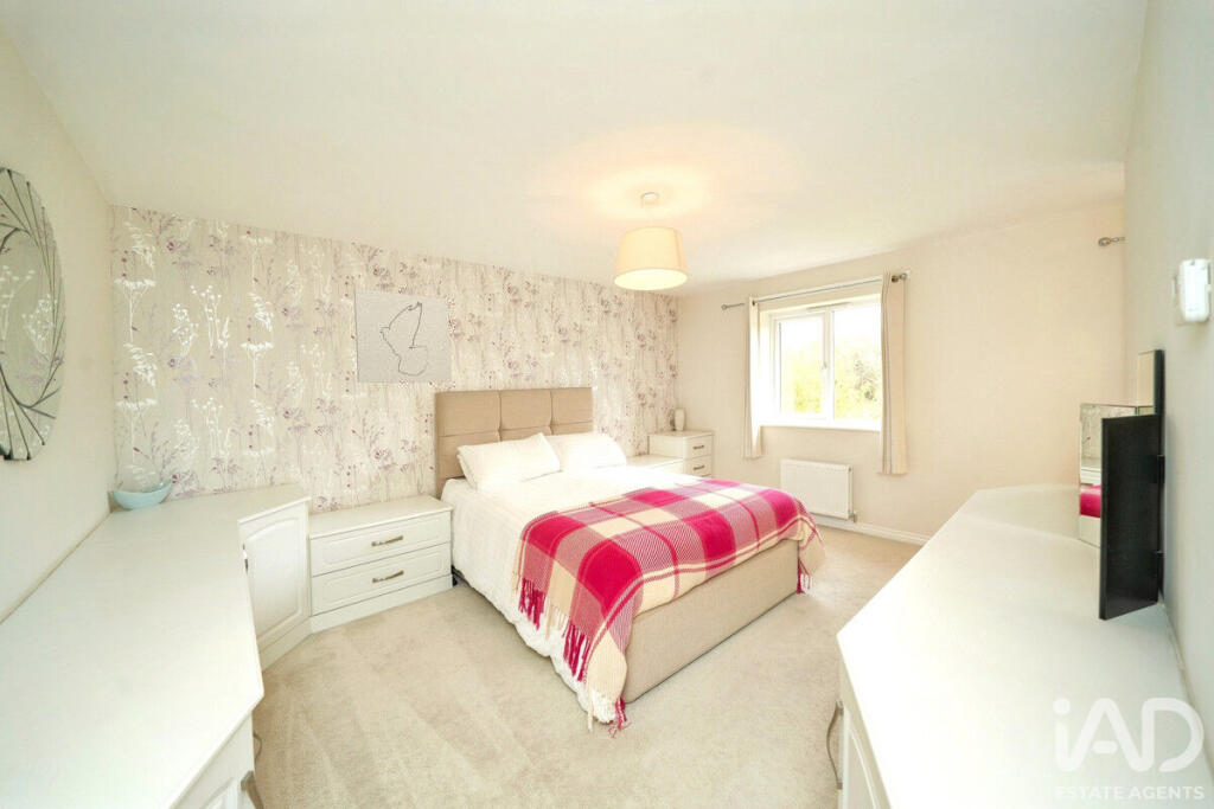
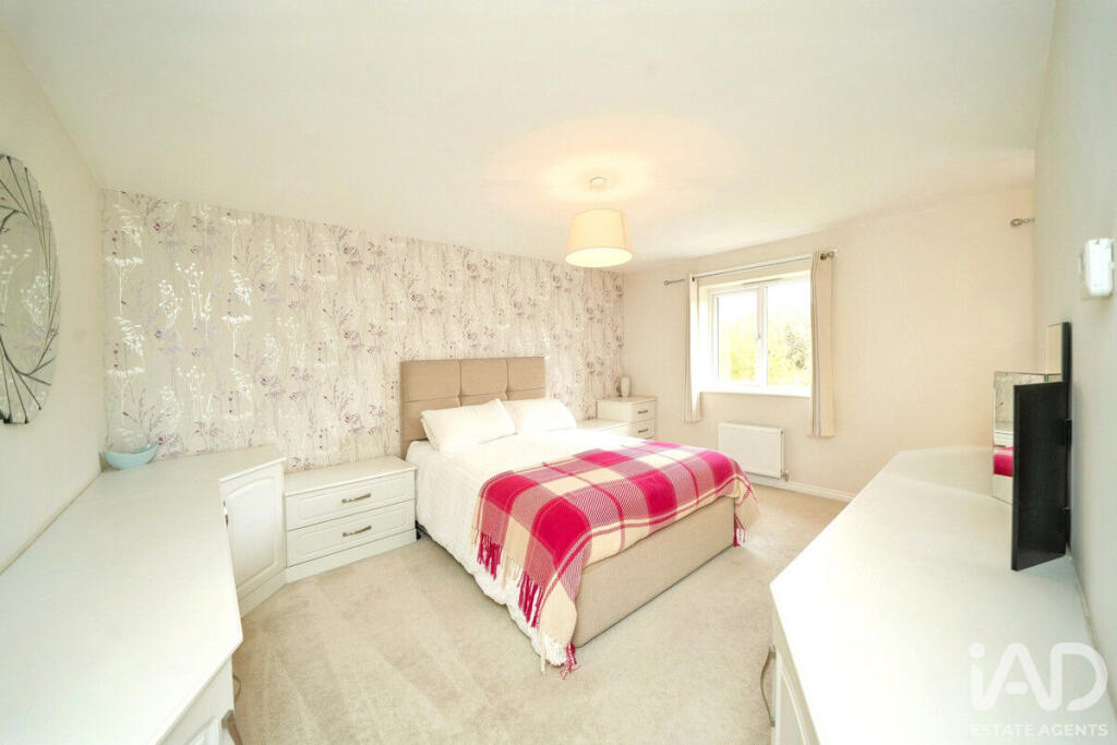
- wall art (405, 338)
